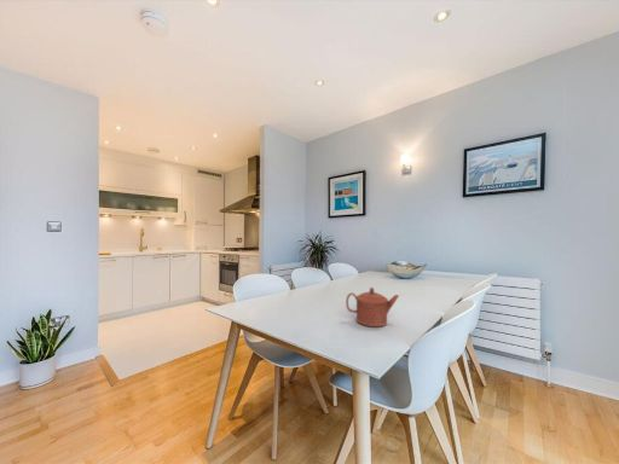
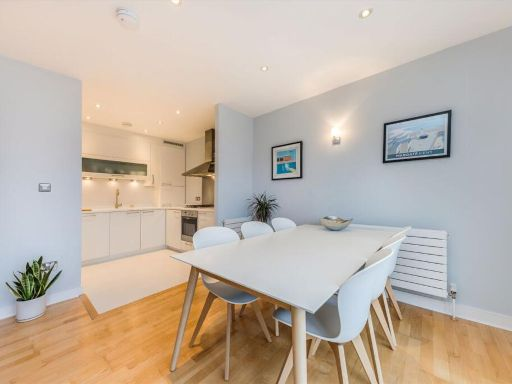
- teapot (371, 304)
